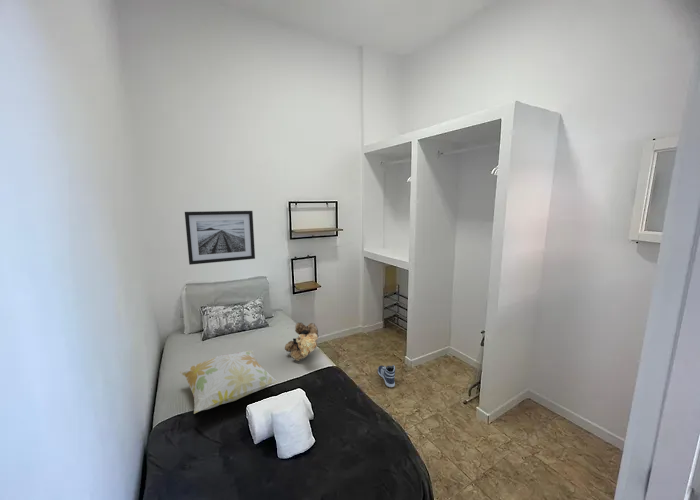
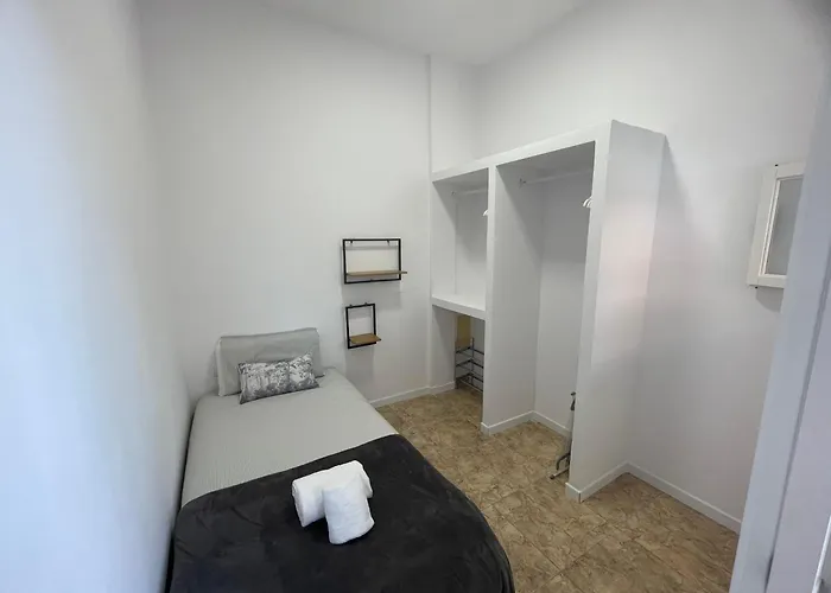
- wall art (221, 236)
- sneaker (386, 369)
- decorative pillow (228, 376)
- teddy bear (302, 342)
